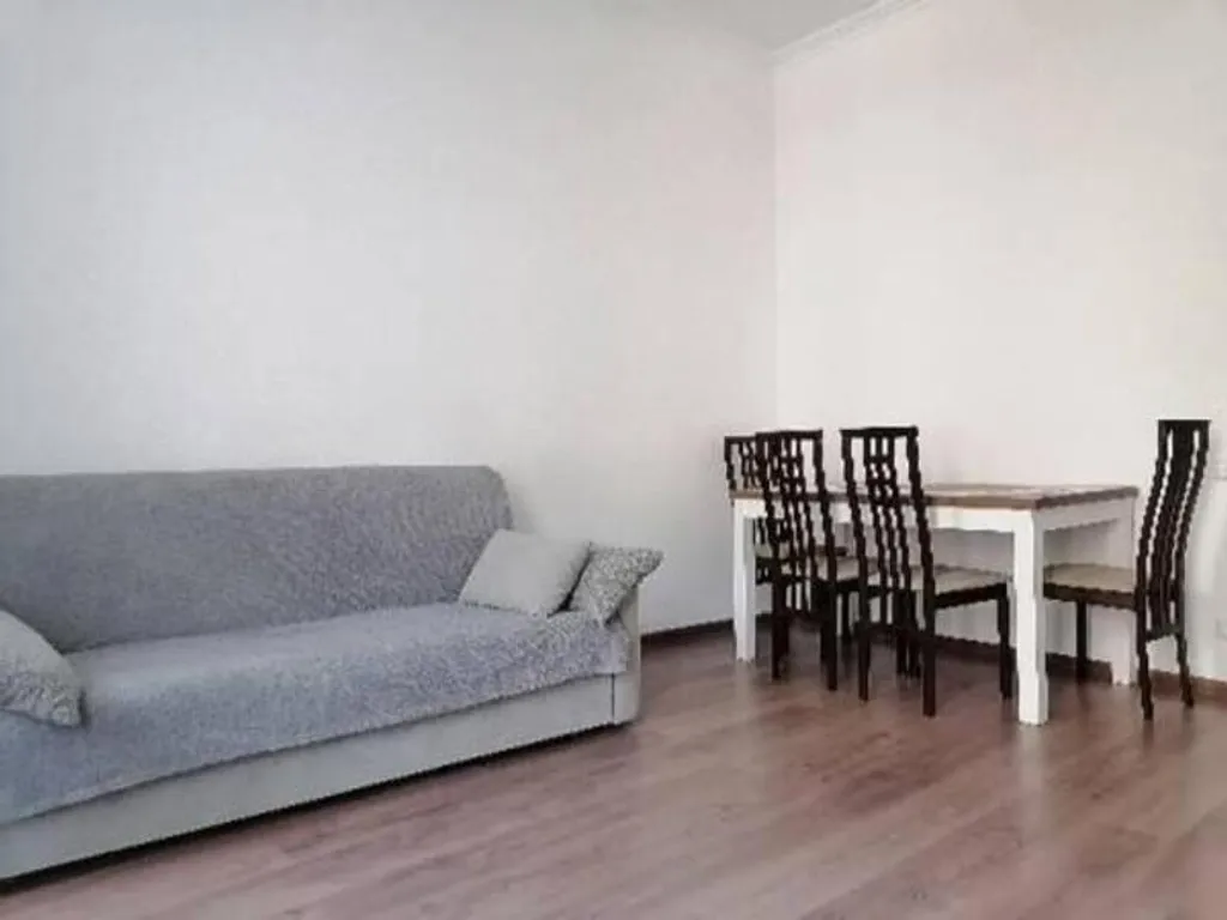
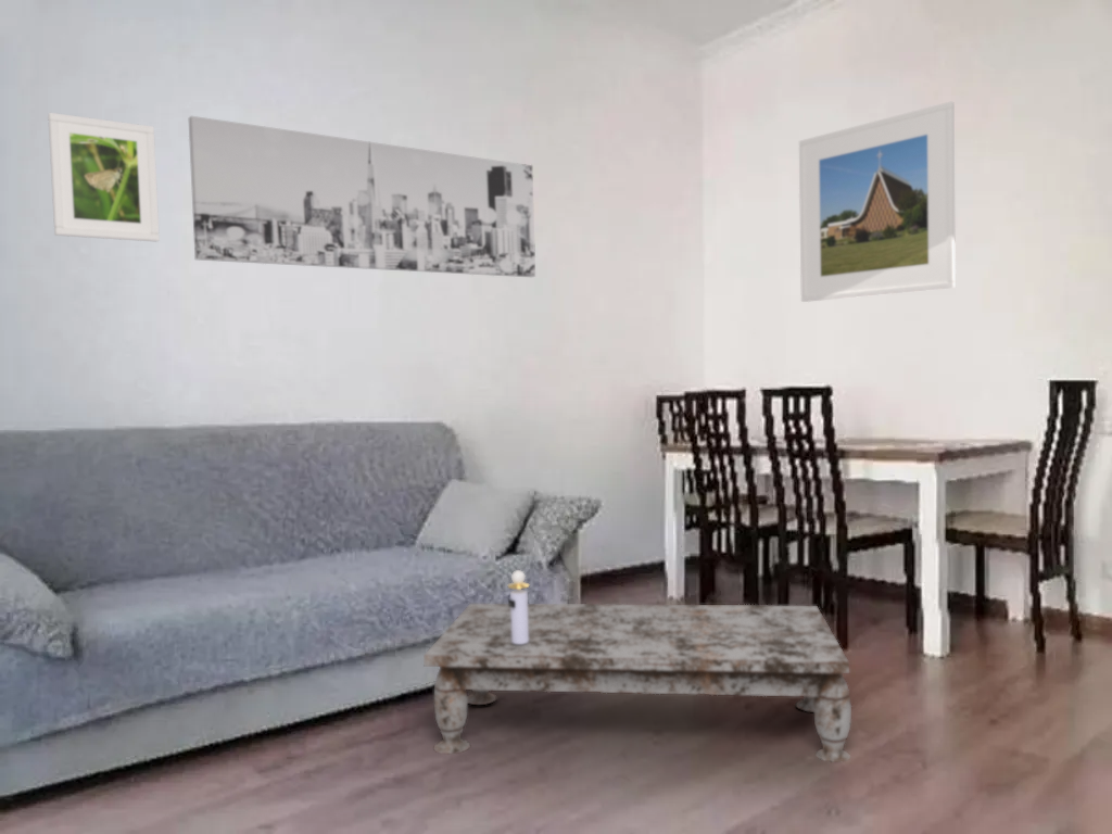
+ wall art (383, 206)
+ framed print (871, 208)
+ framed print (105, 179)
+ coffee table (639, 677)
+ perfume bottle (519, 606)
